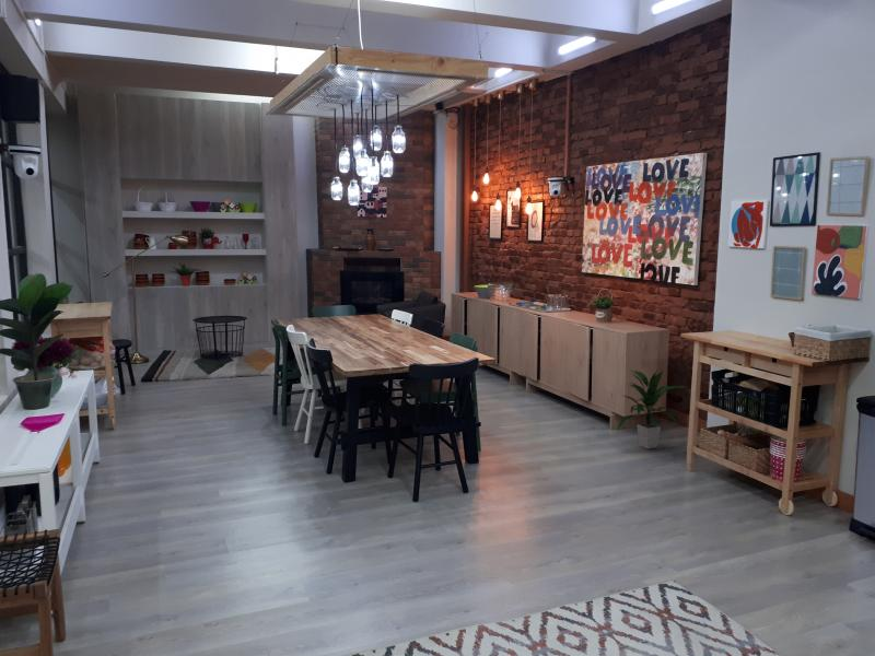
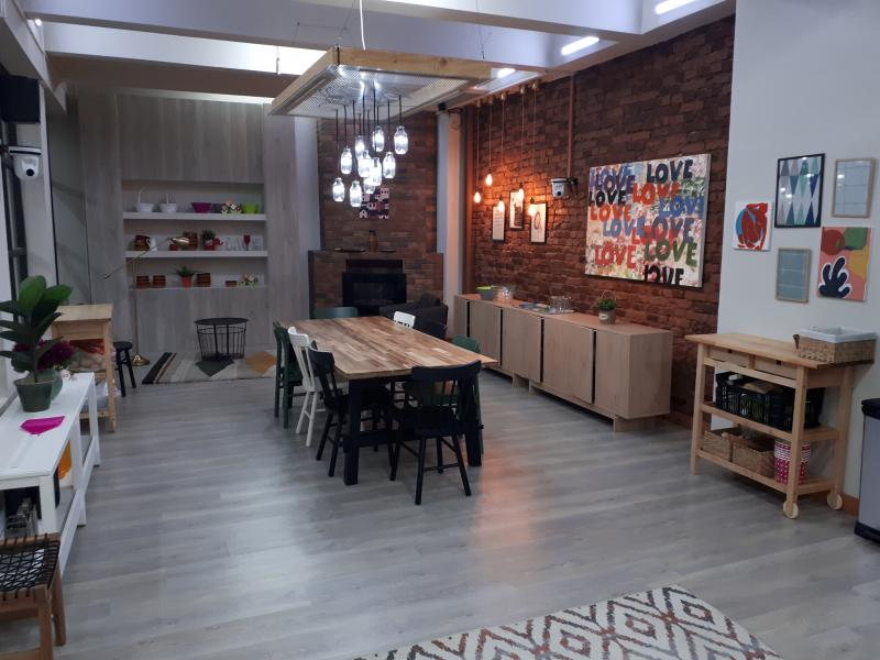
- indoor plant (646, 406)
